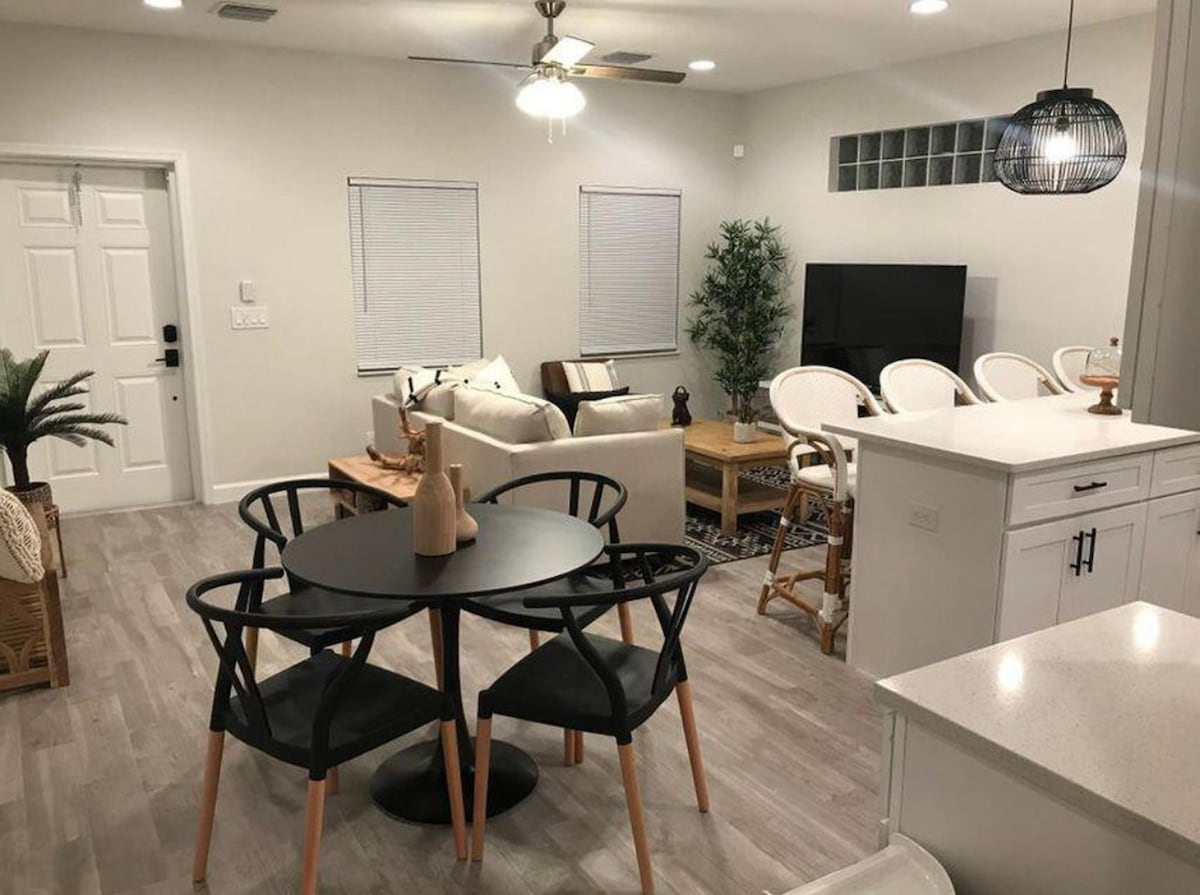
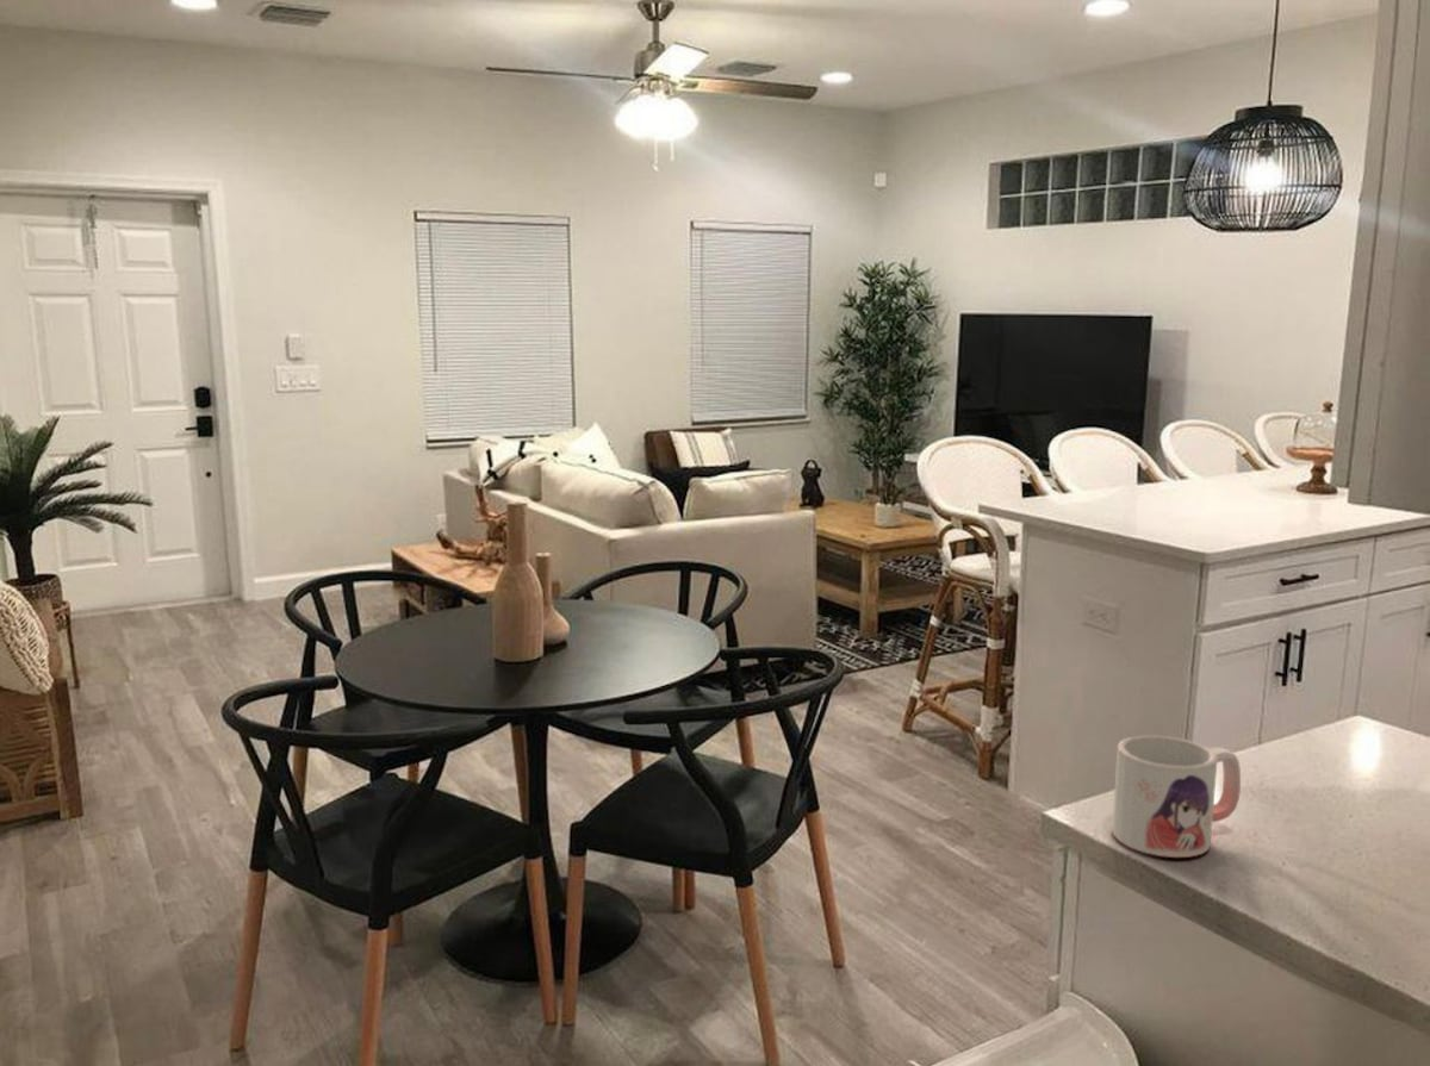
+ mug (1180, 792)
